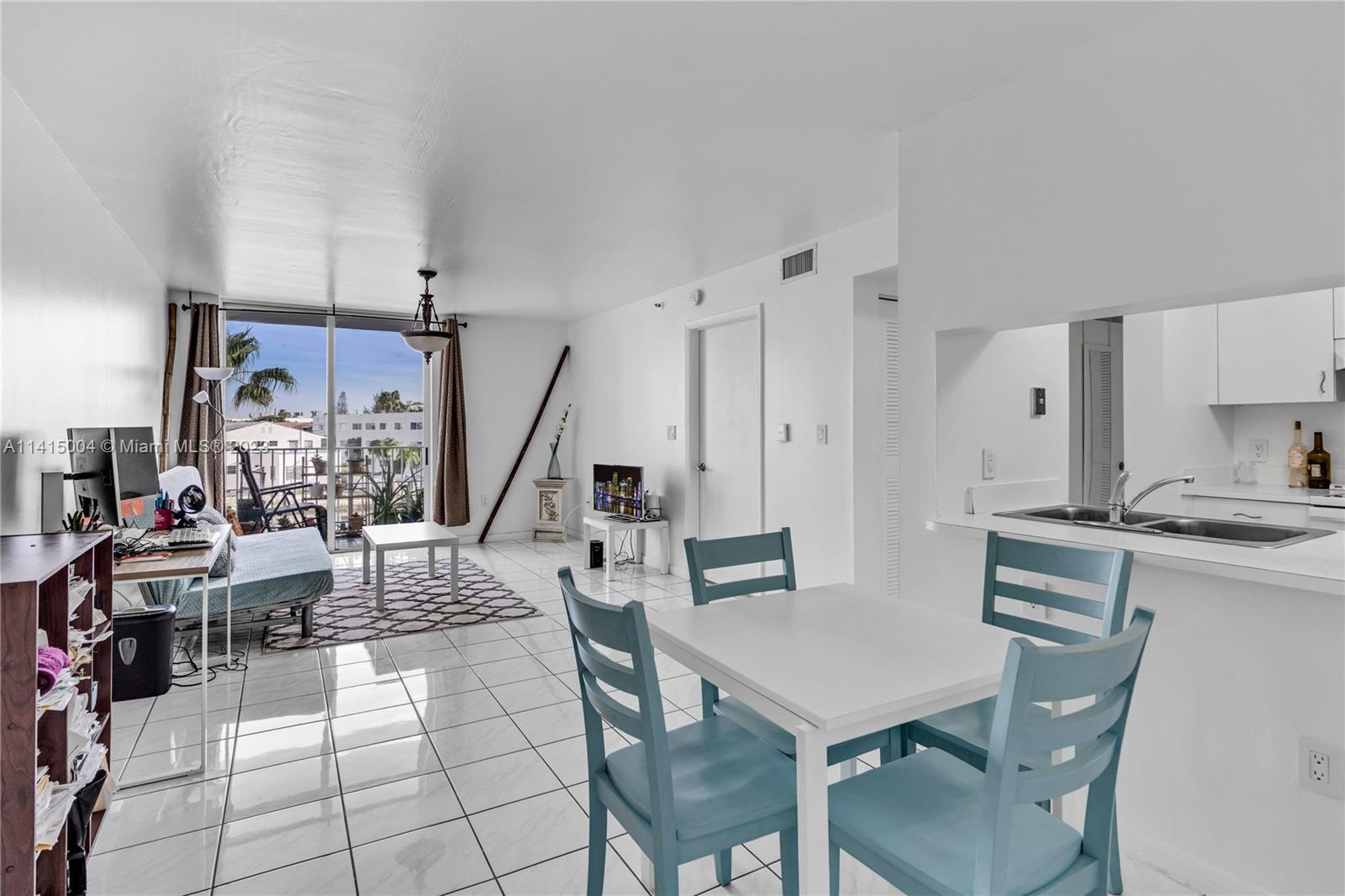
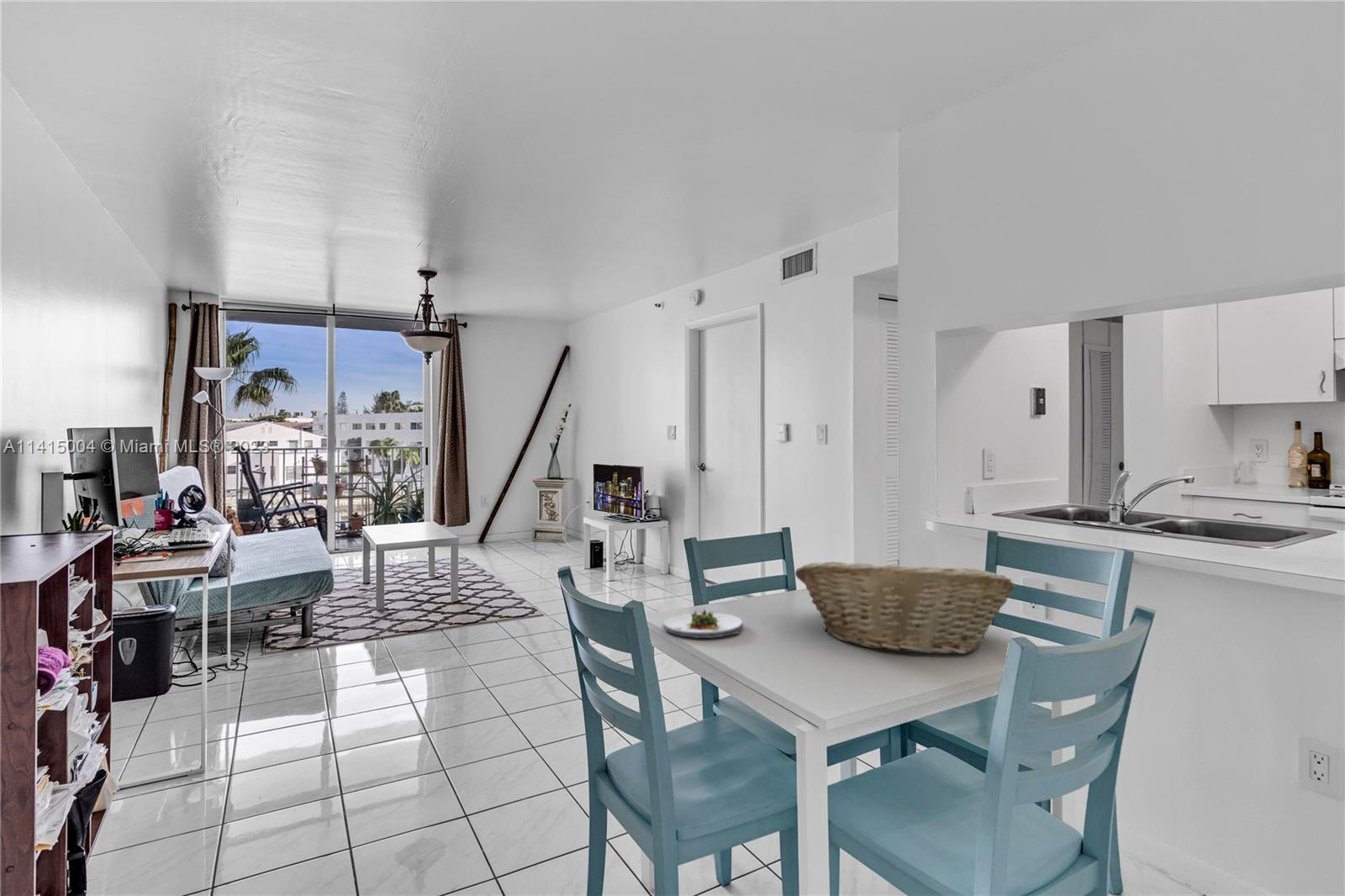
+ salad plate (703, 619)
+ fruit basket (899, 596)
